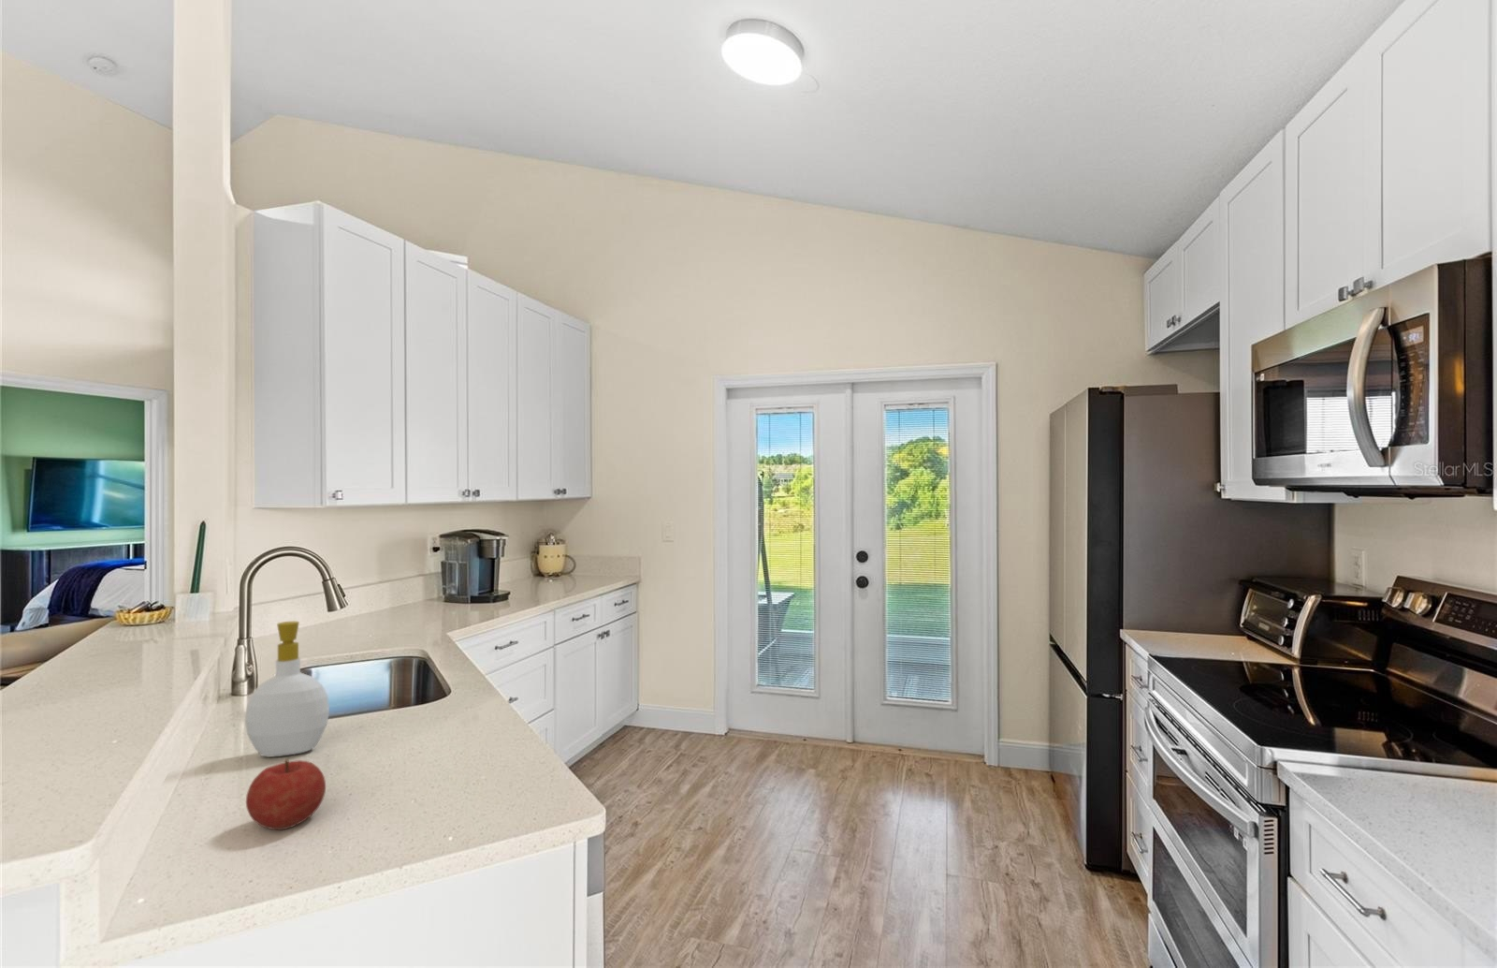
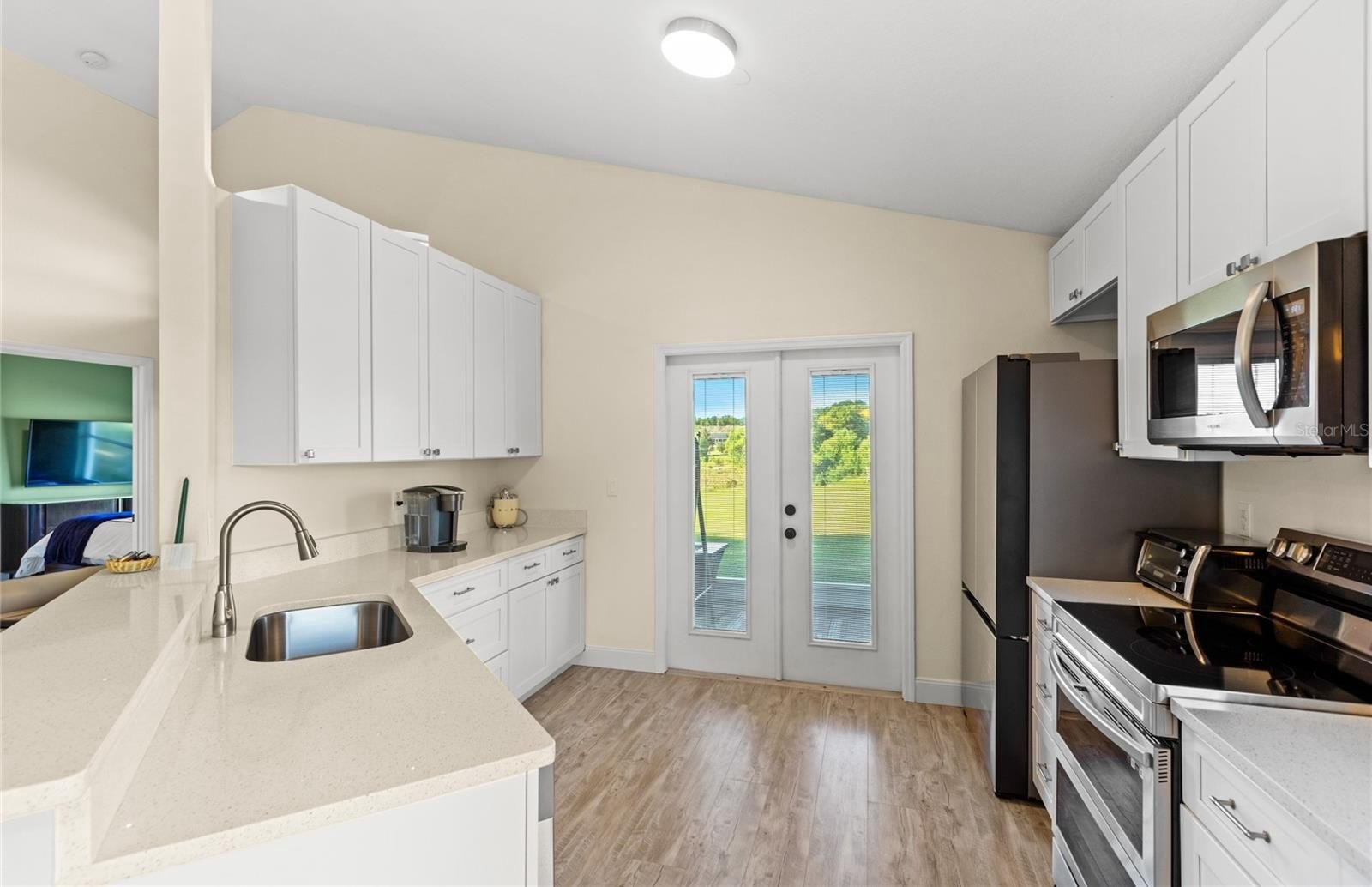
- fruit (286, 789)
- soap bottle (288, 686)
